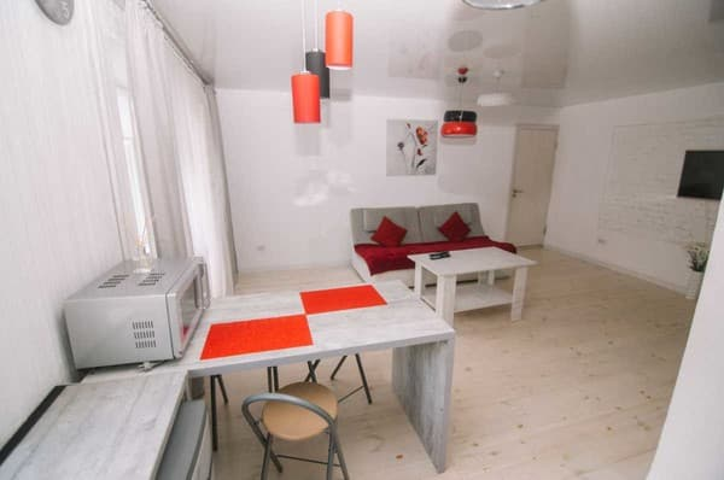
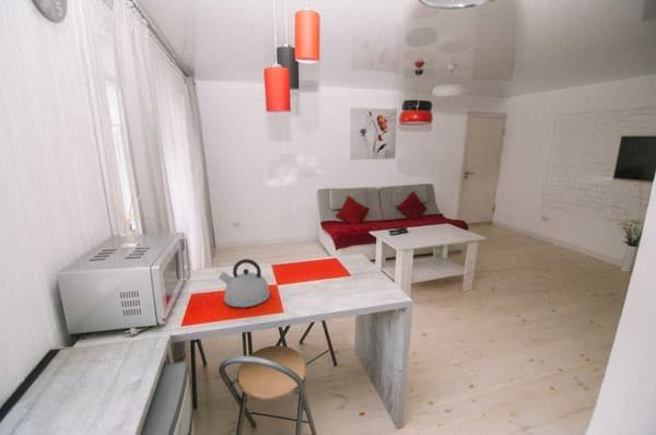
+ kettle (244, 278)
